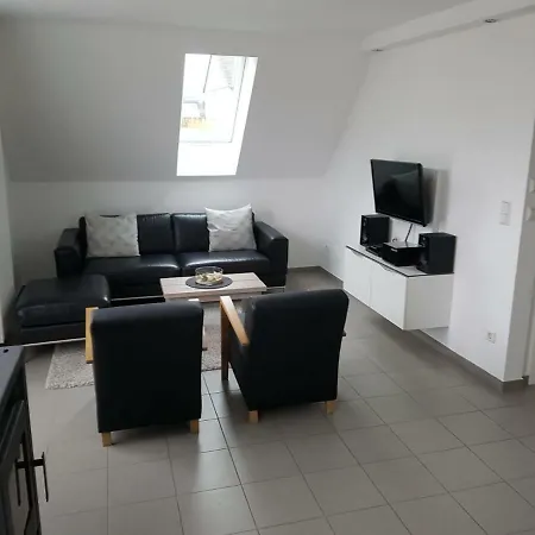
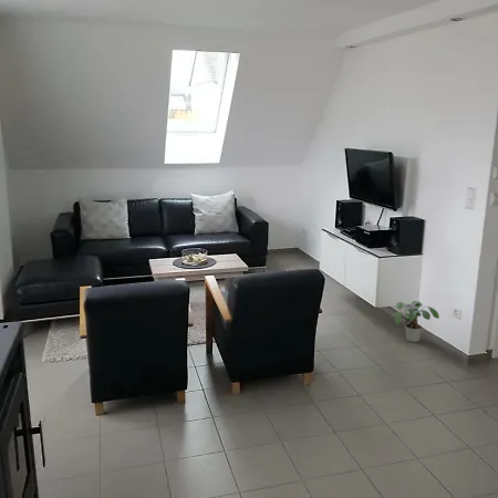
+ potted plant (409, 321)
